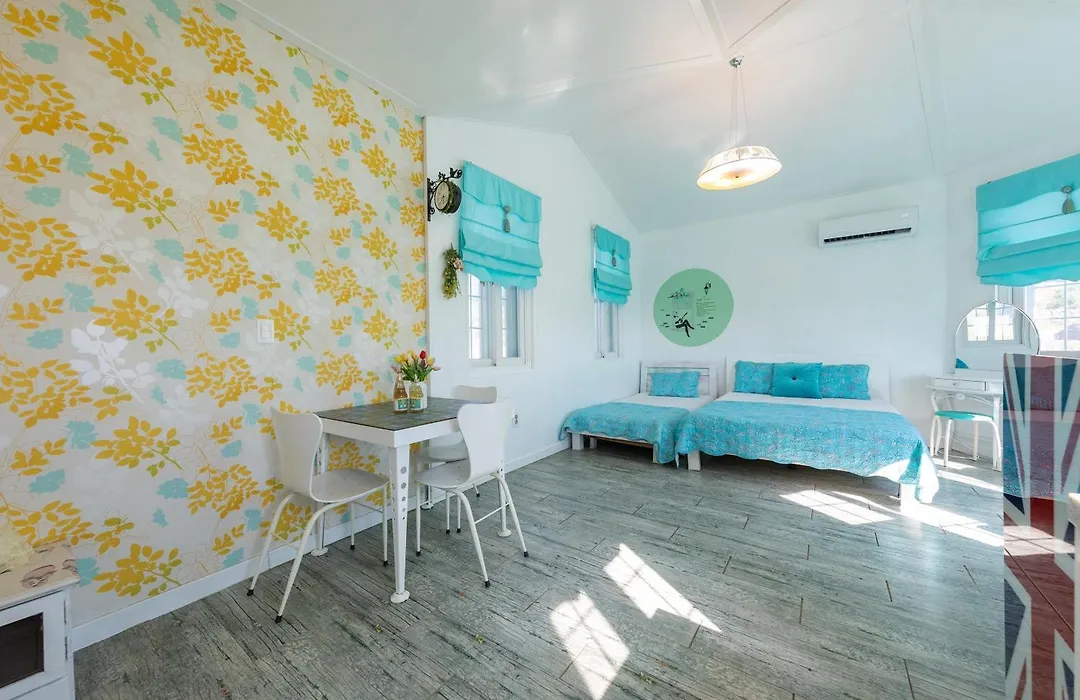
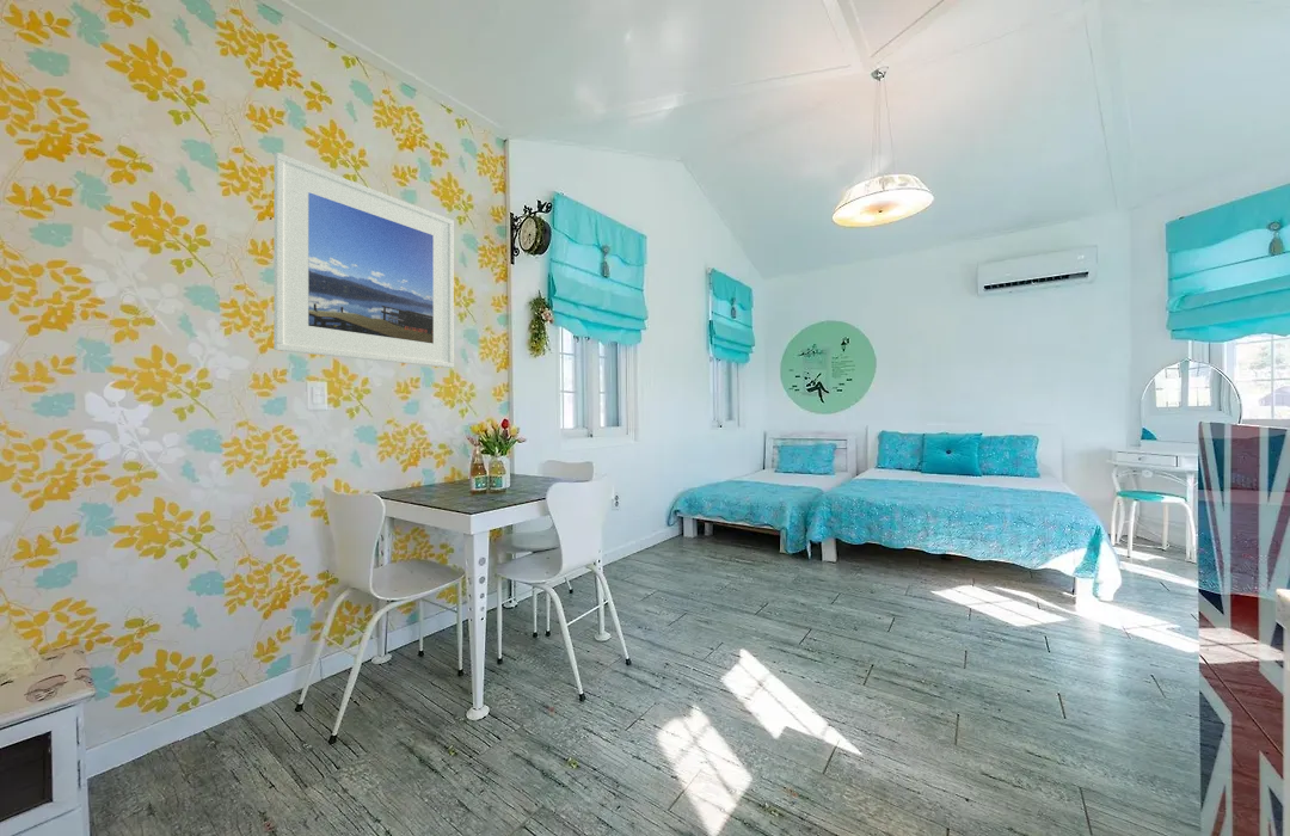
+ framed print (376, 276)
